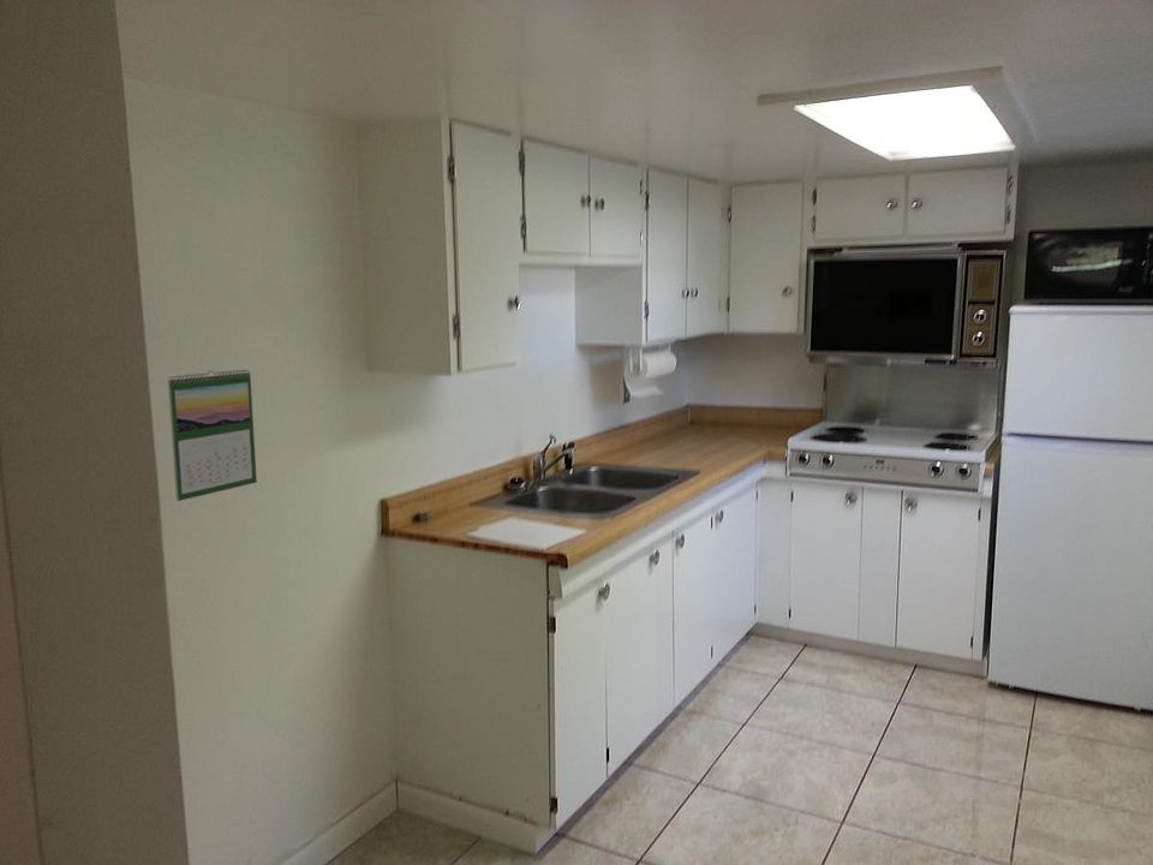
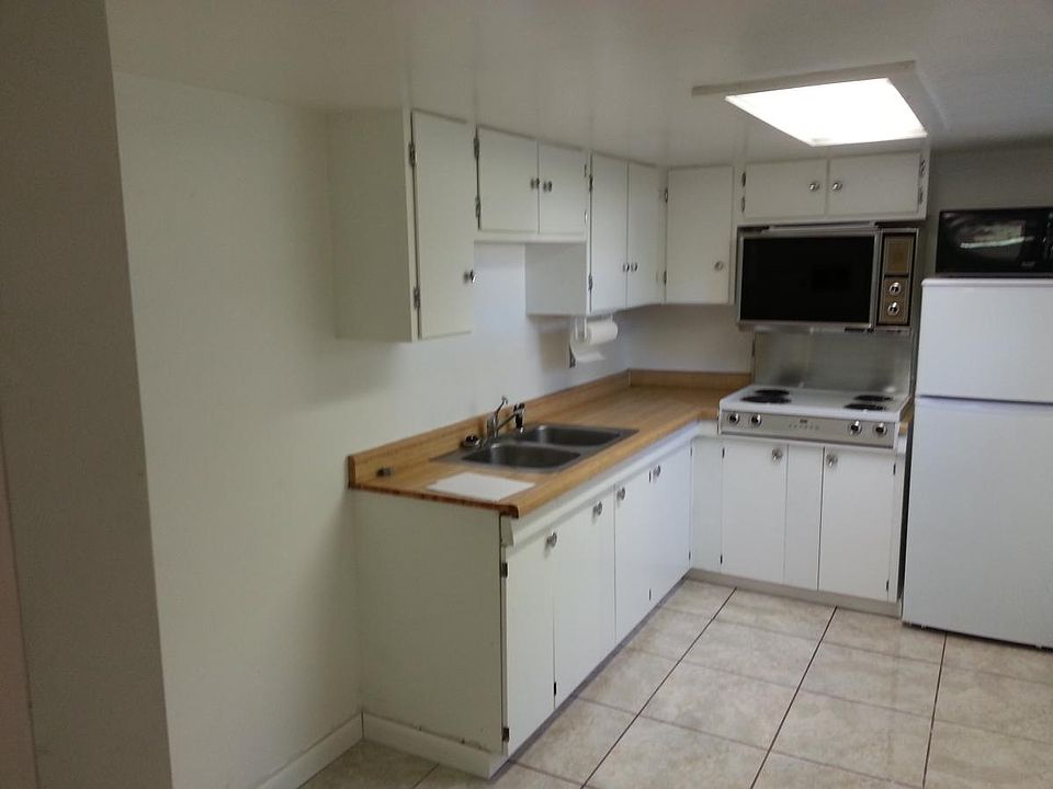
- calendar (214, 431)
